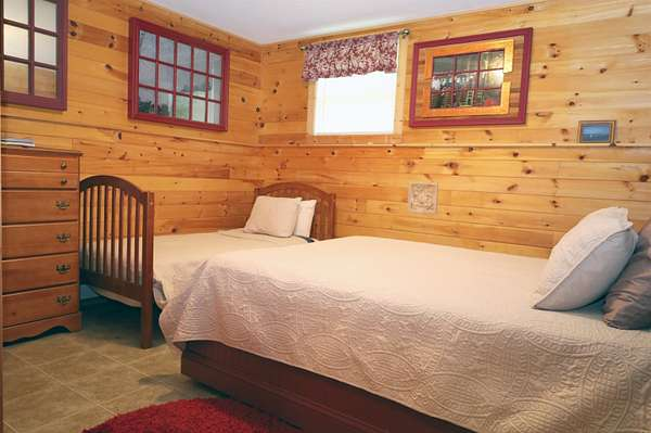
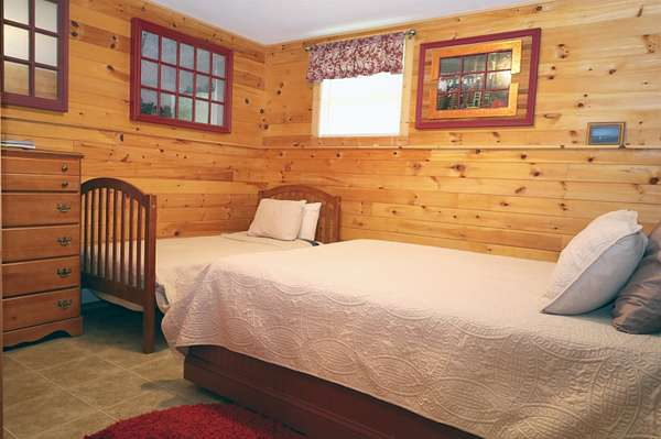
- wall ornament (422, 196)
